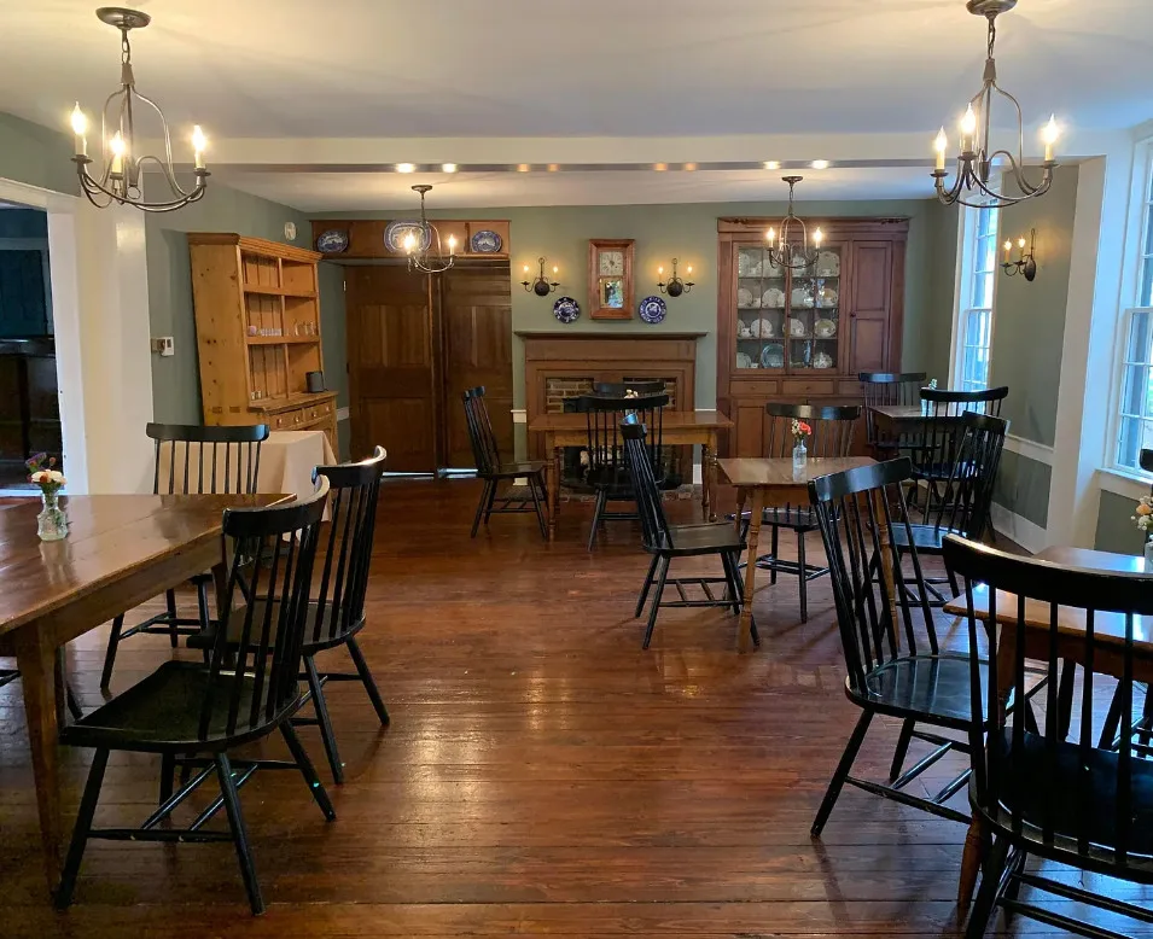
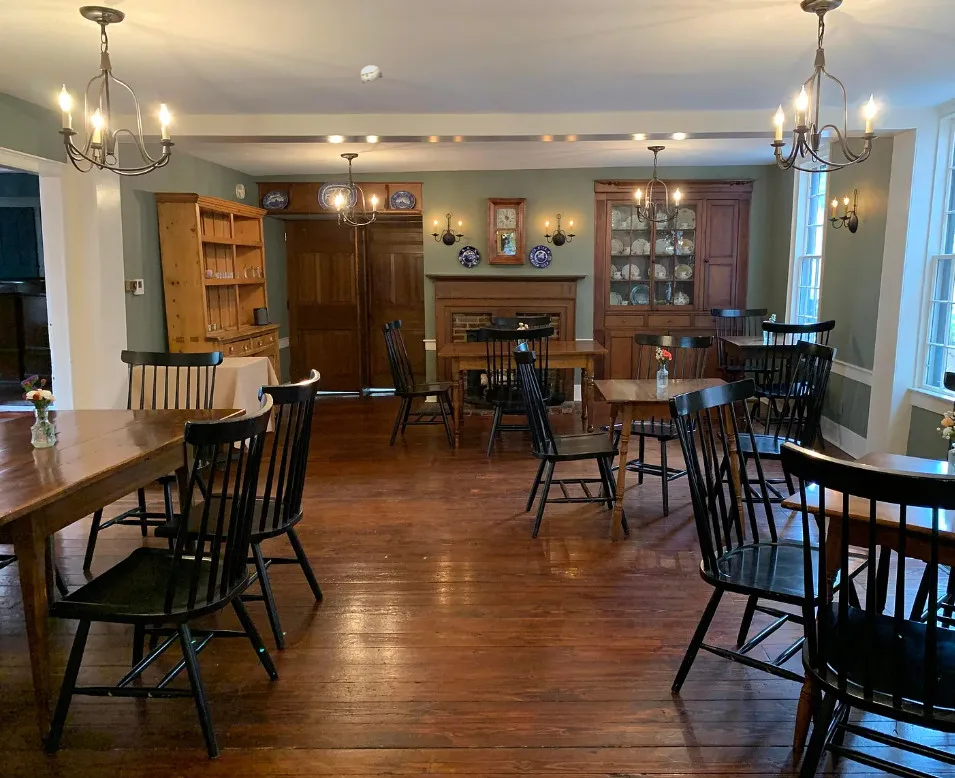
+ smoke detector (371, 75)
